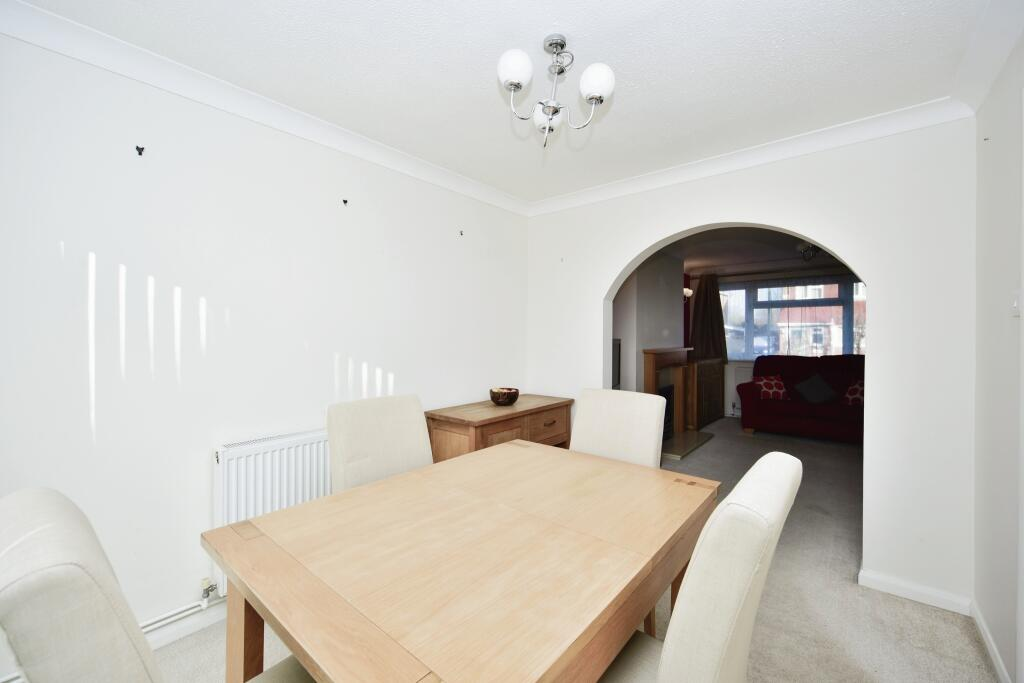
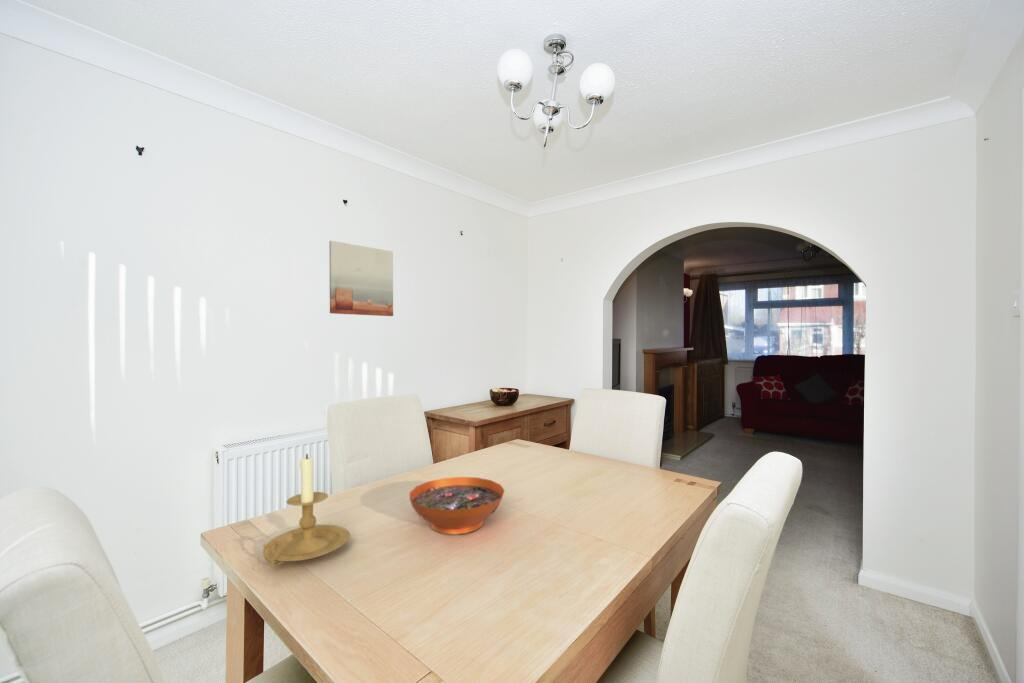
+ candle holder (307, 502)
+ wall art (363, 280)
+ decorative bowl (457, 506)
